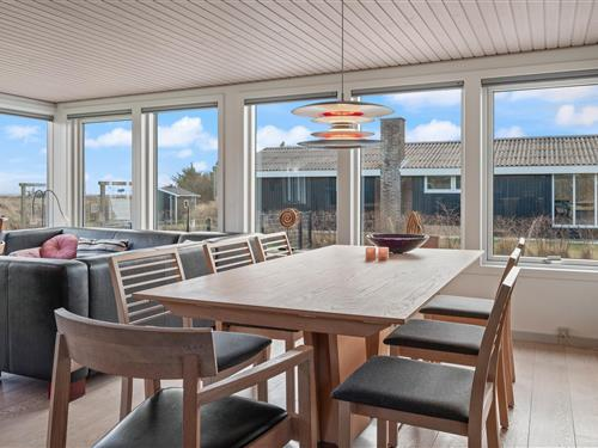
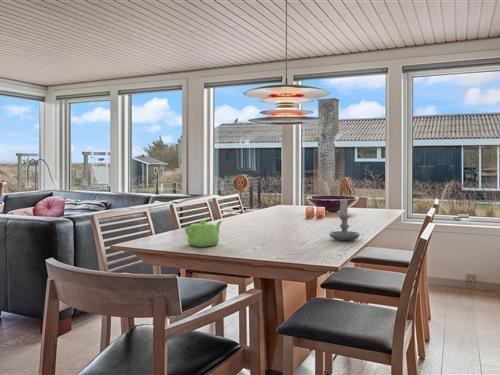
+ candle (344, 218)
+ teapot (204, 232)
